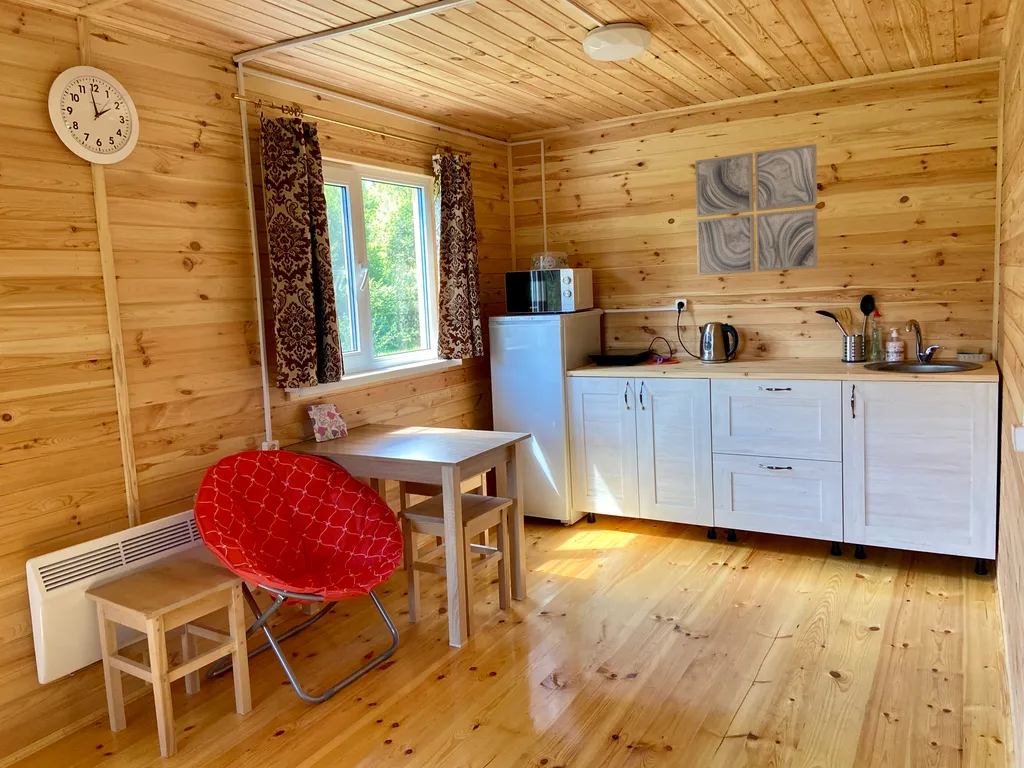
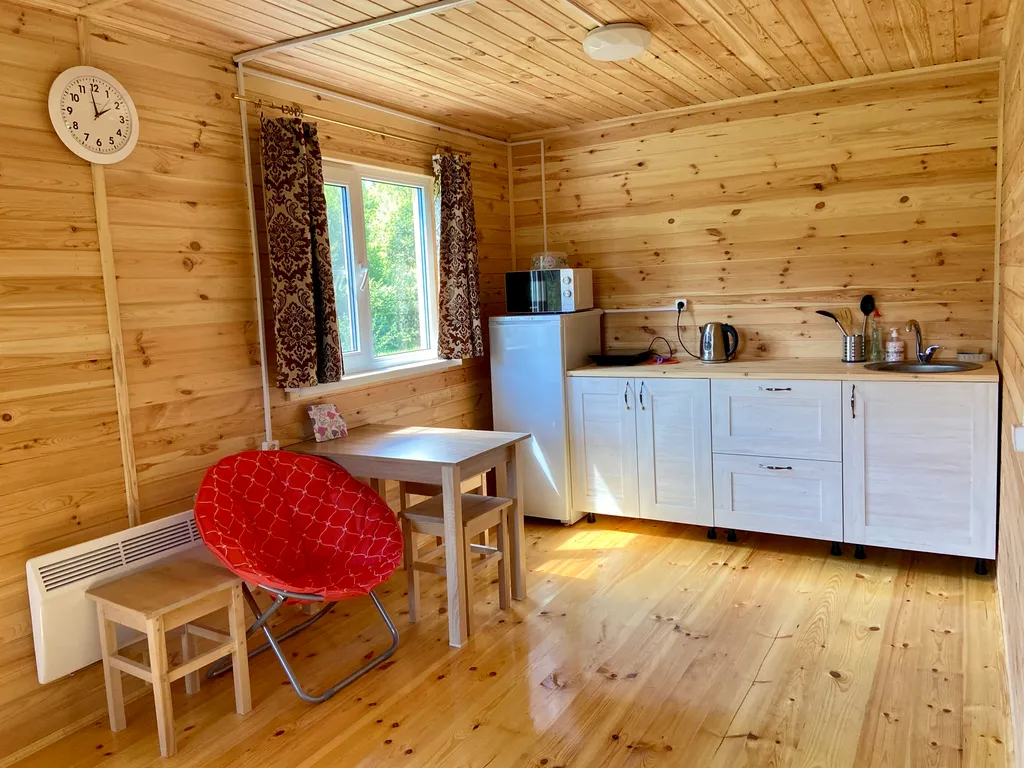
- wall art (753, 211)
